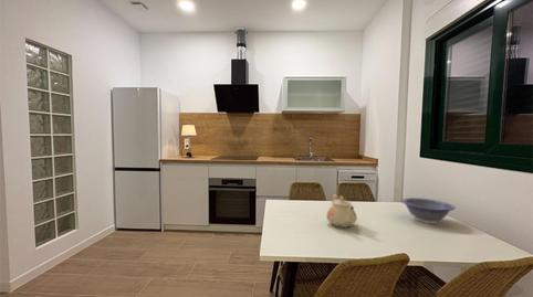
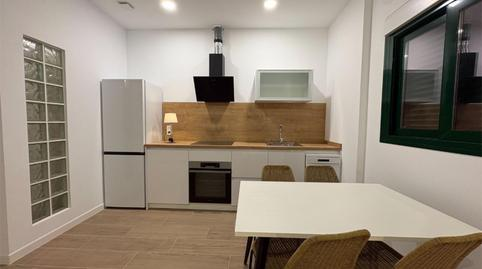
- teapot (341, 209)
- decorative bowl (426, 211)
